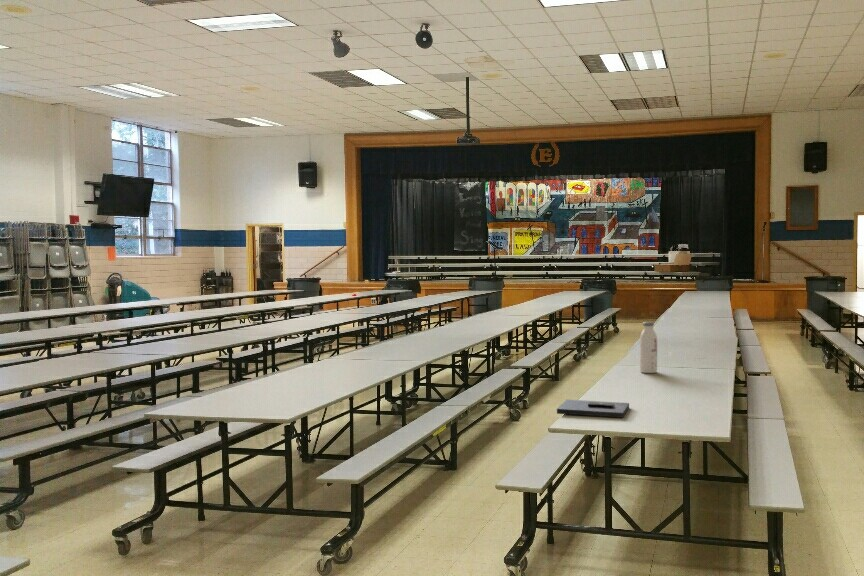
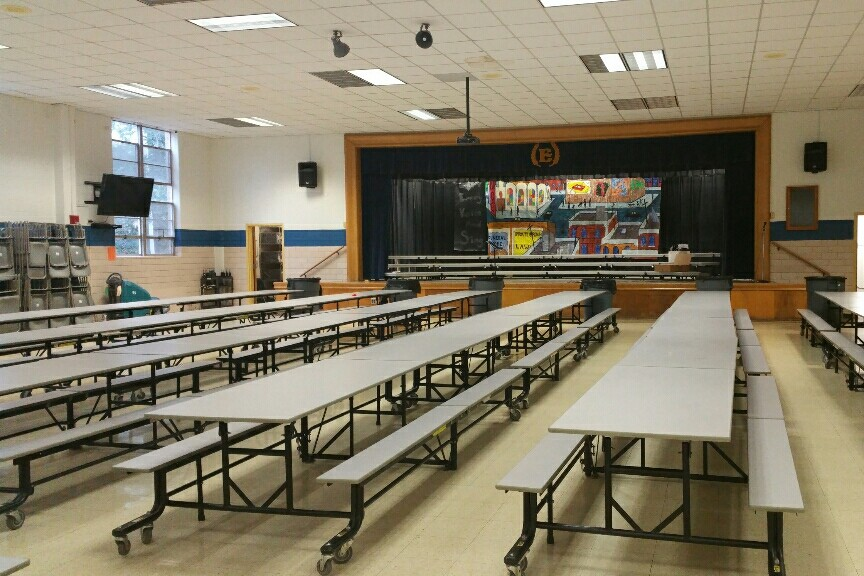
- book (593, 406)
- water bottle (648, 347)
